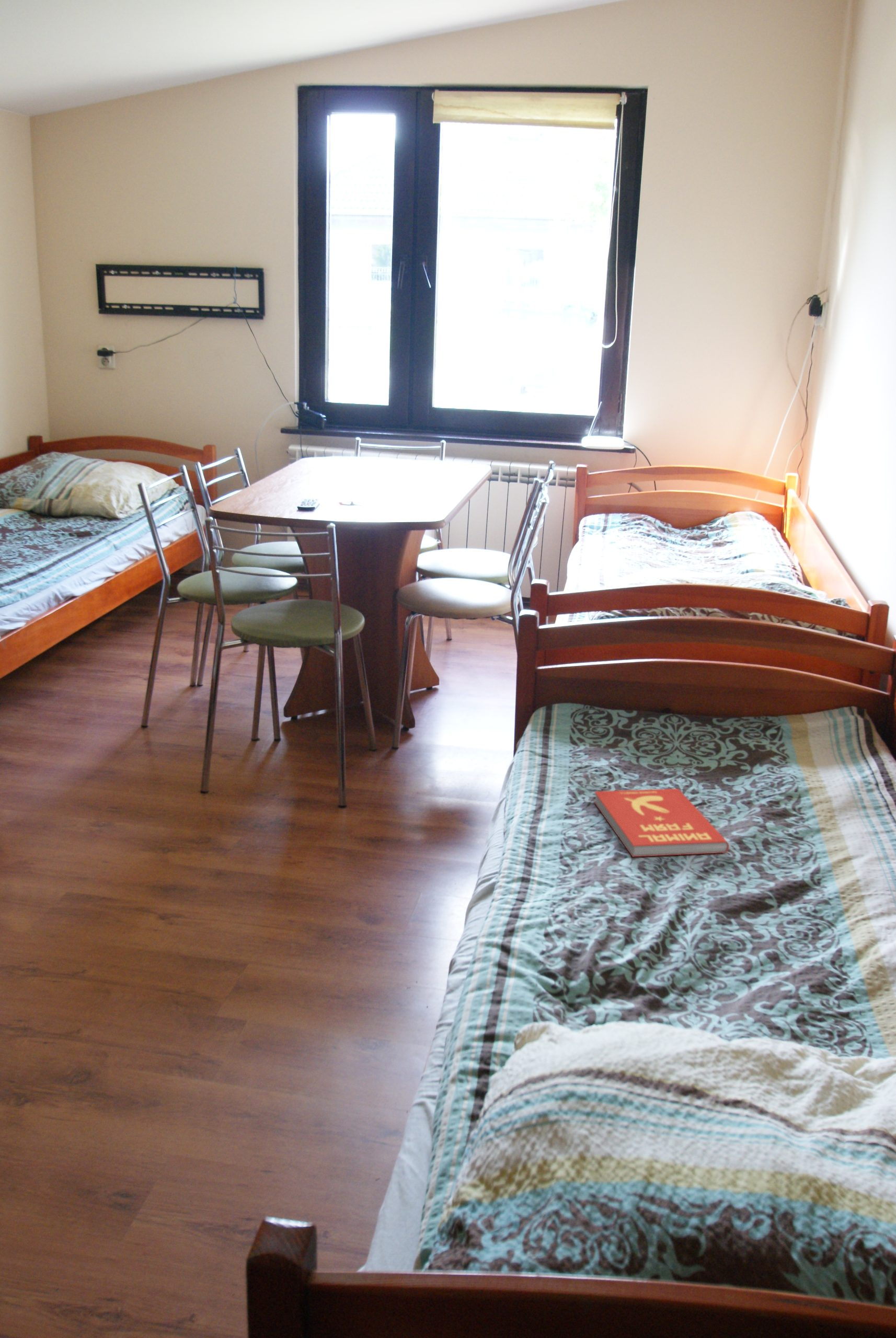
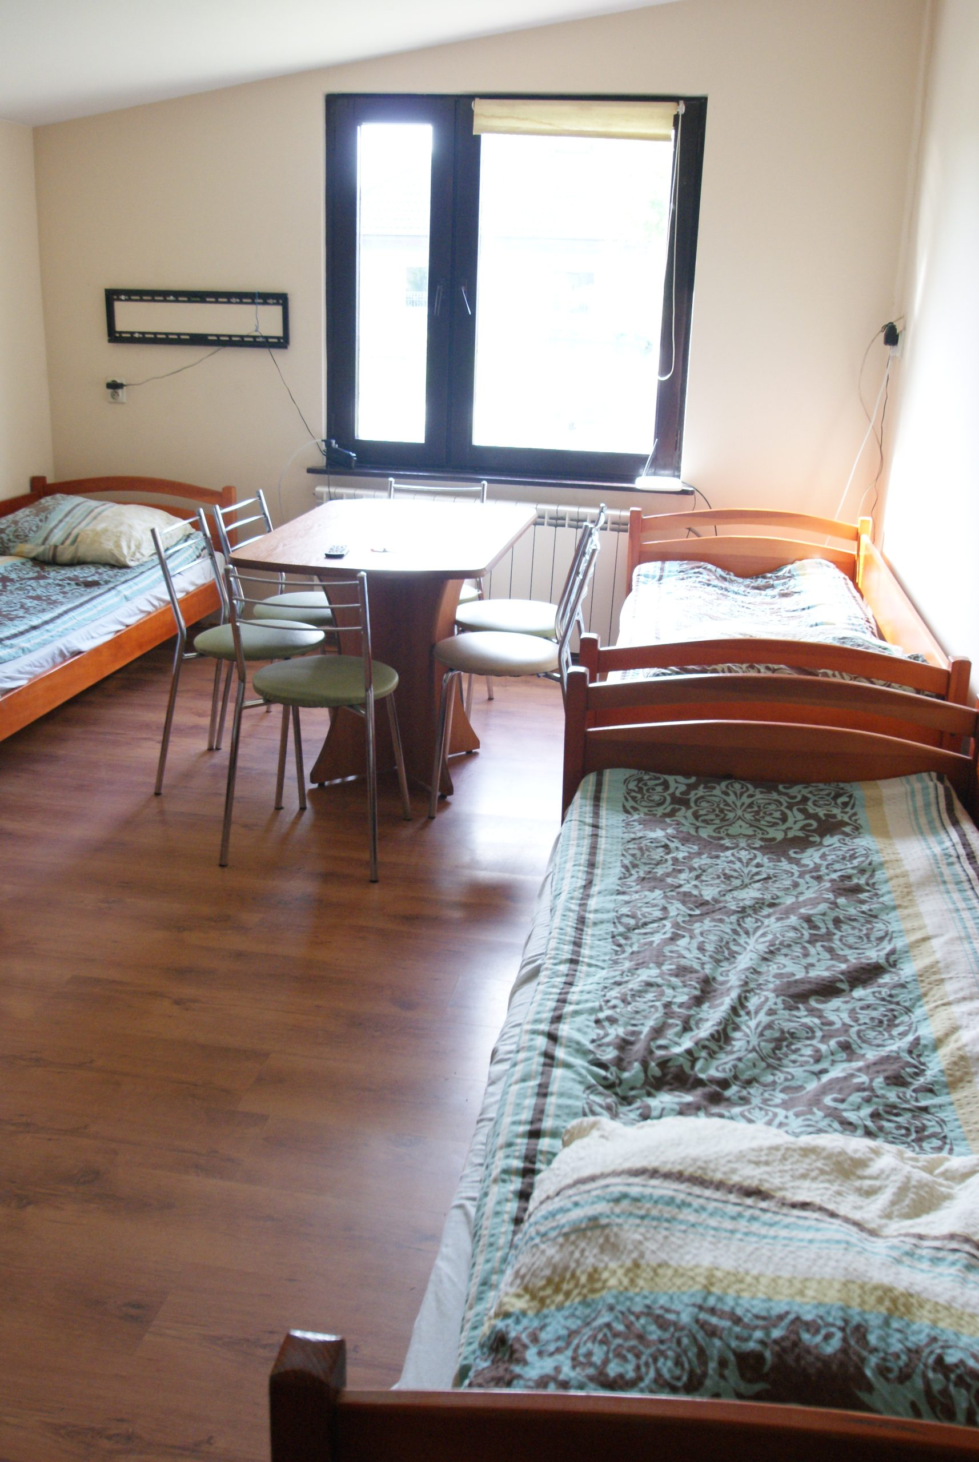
- book (658, 820)
